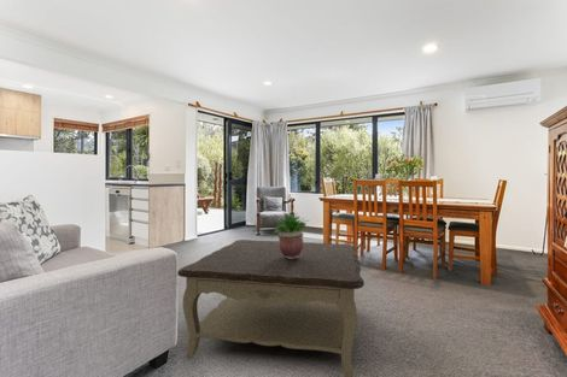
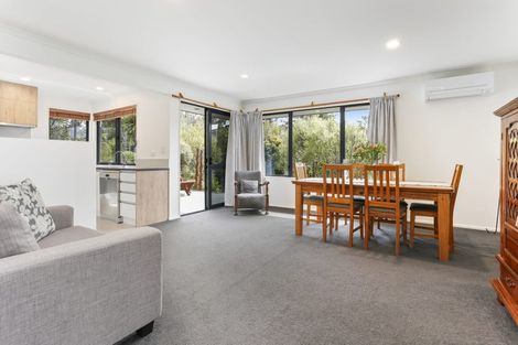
- potted plant (290, 234)
- coffee table (281, 290)
